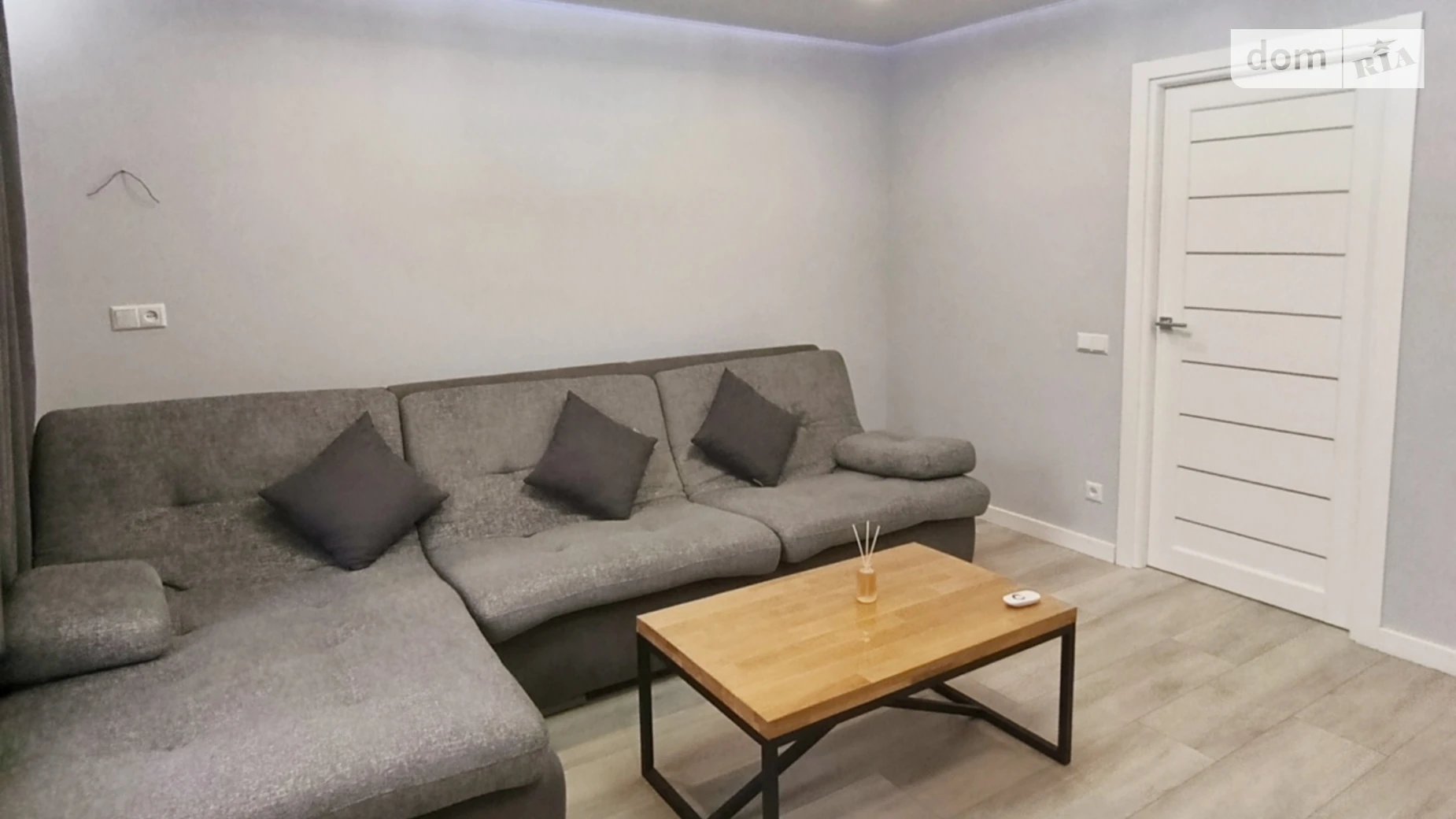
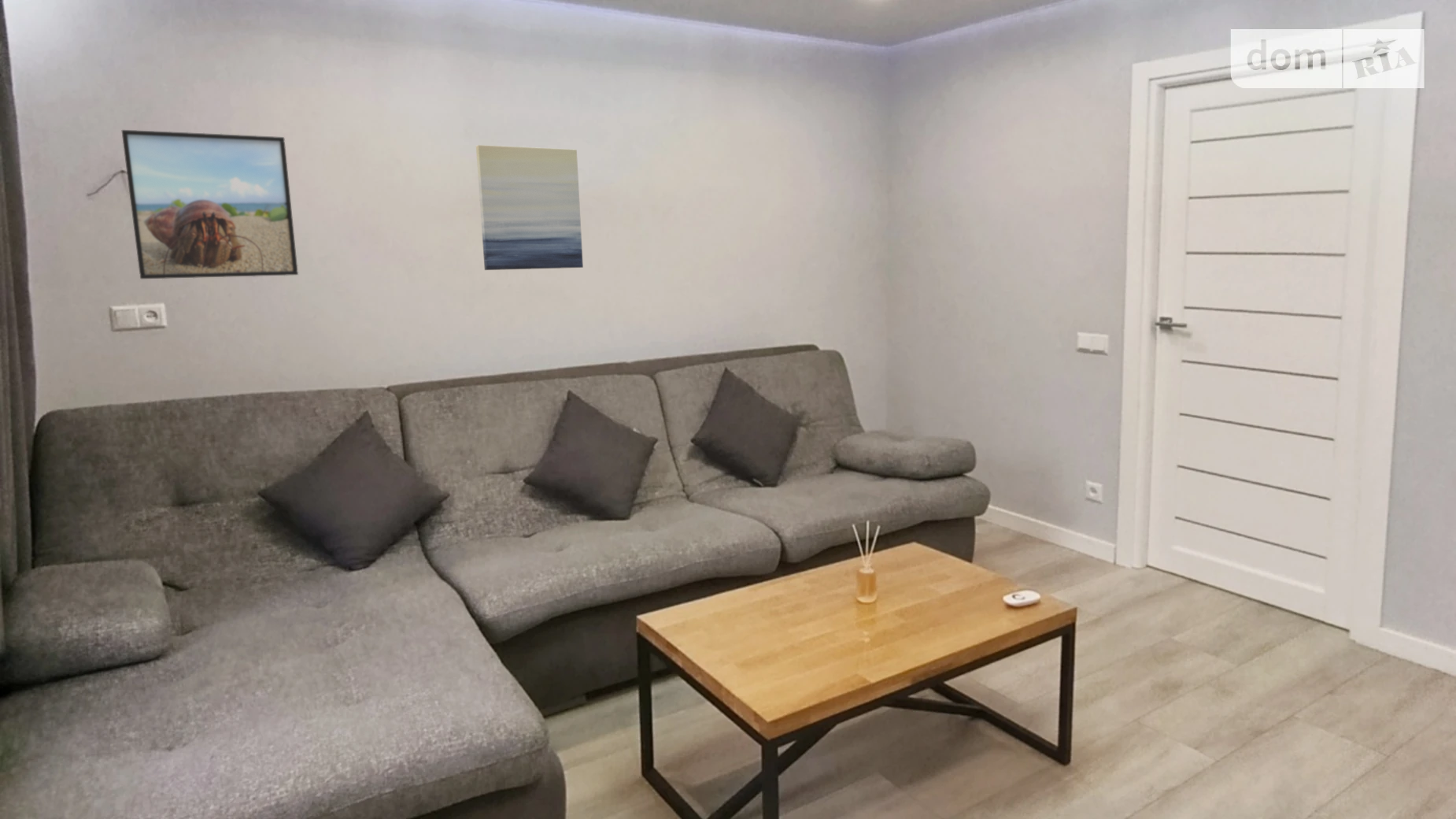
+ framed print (214, 206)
+ wall art (531, 209)
